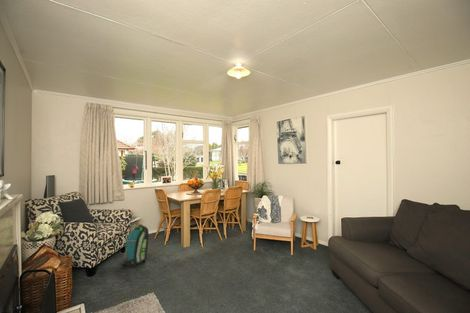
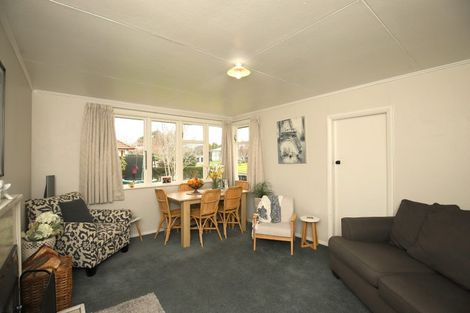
- backpack (137, 243)
